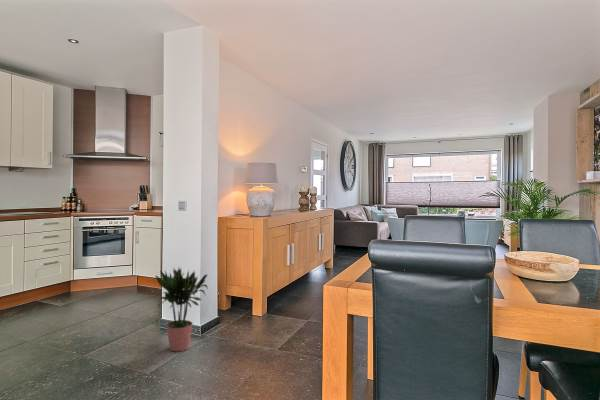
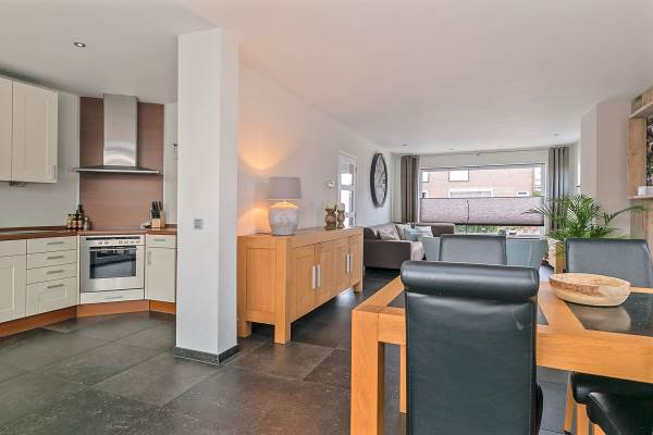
- potted plant (187, 305)
